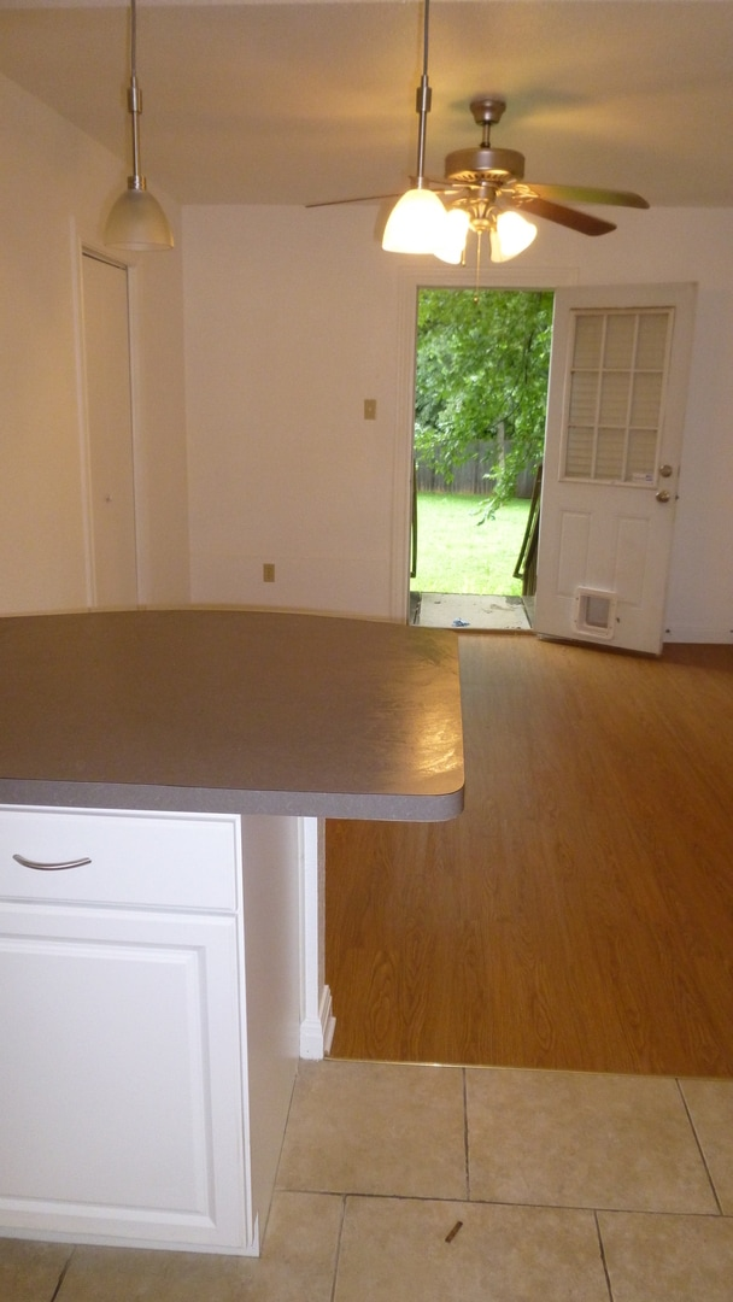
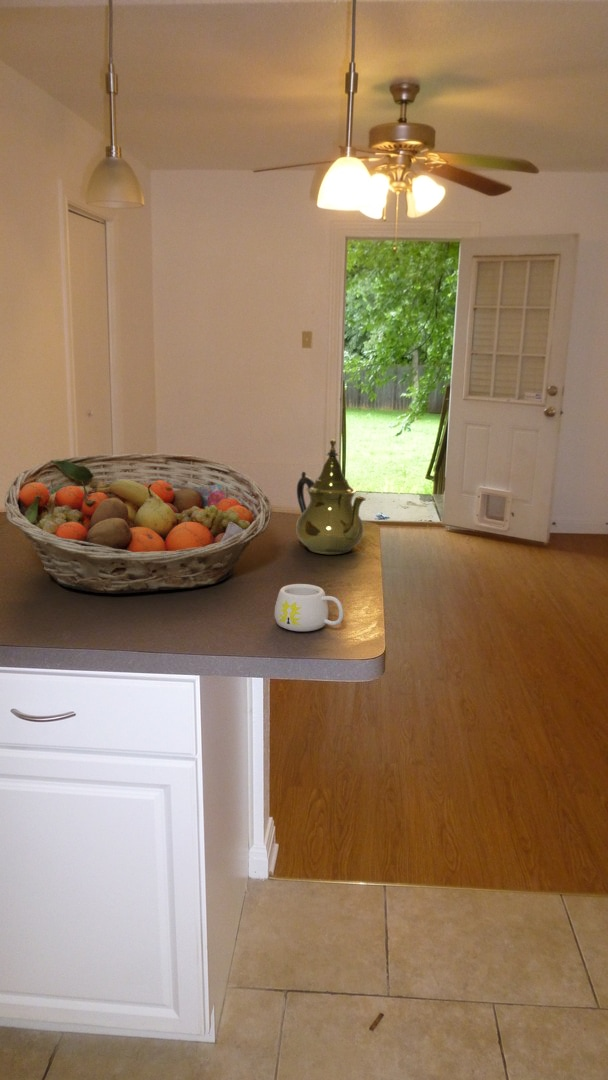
+ fruit basket (142, 518)
+ teapot (329, 494)
+ mug (310, 609)
